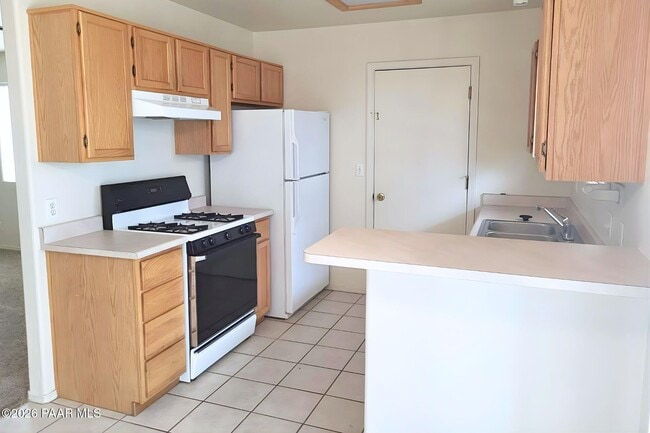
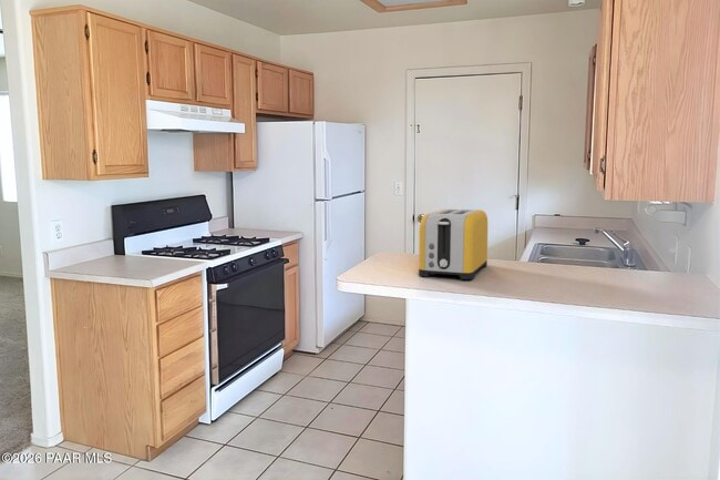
+ toaster (453, 241)
